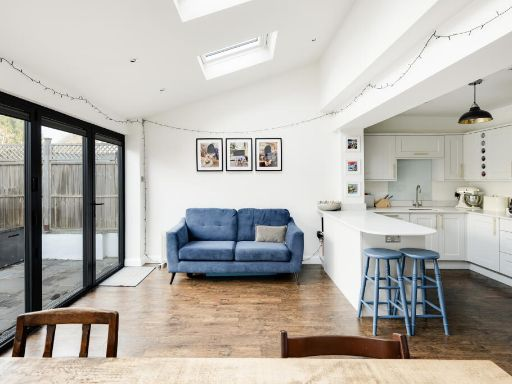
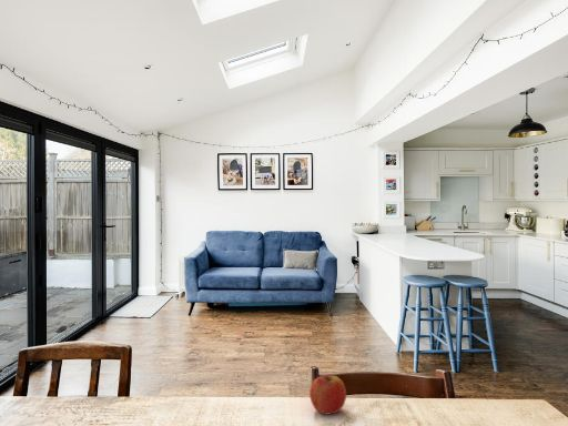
+ fruit (327, 392)
